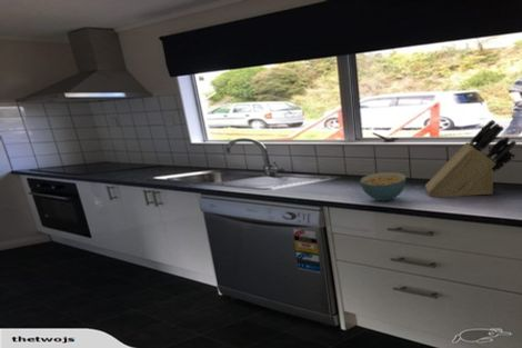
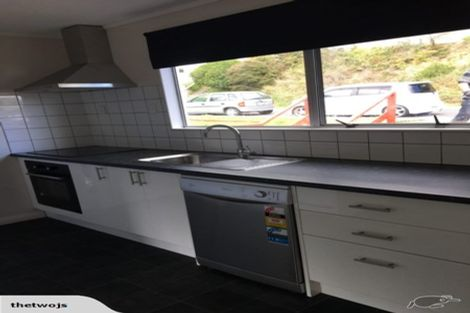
- knife block (468, 159)
- cereal bowl (383, 188)
